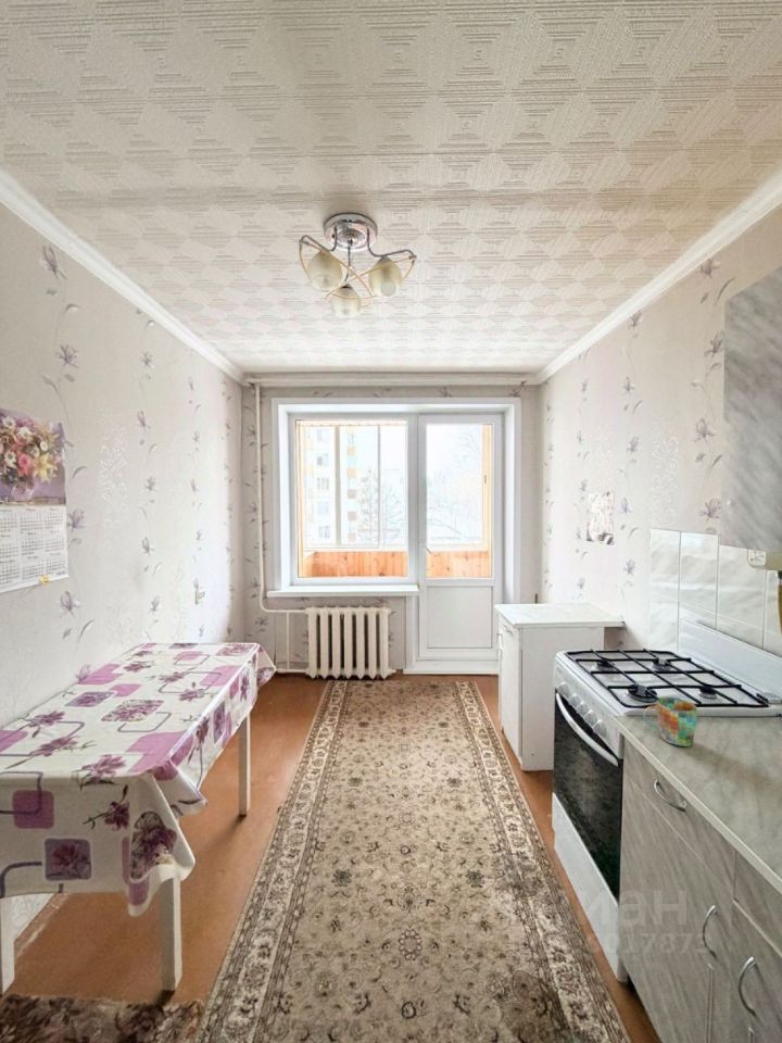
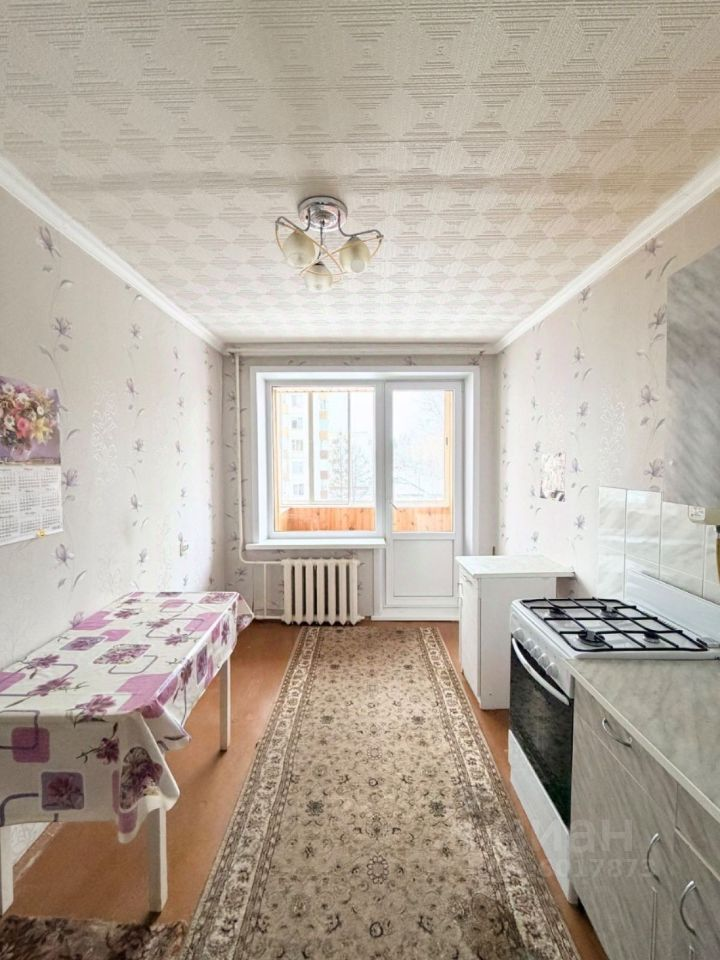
- mug (669, 720)
